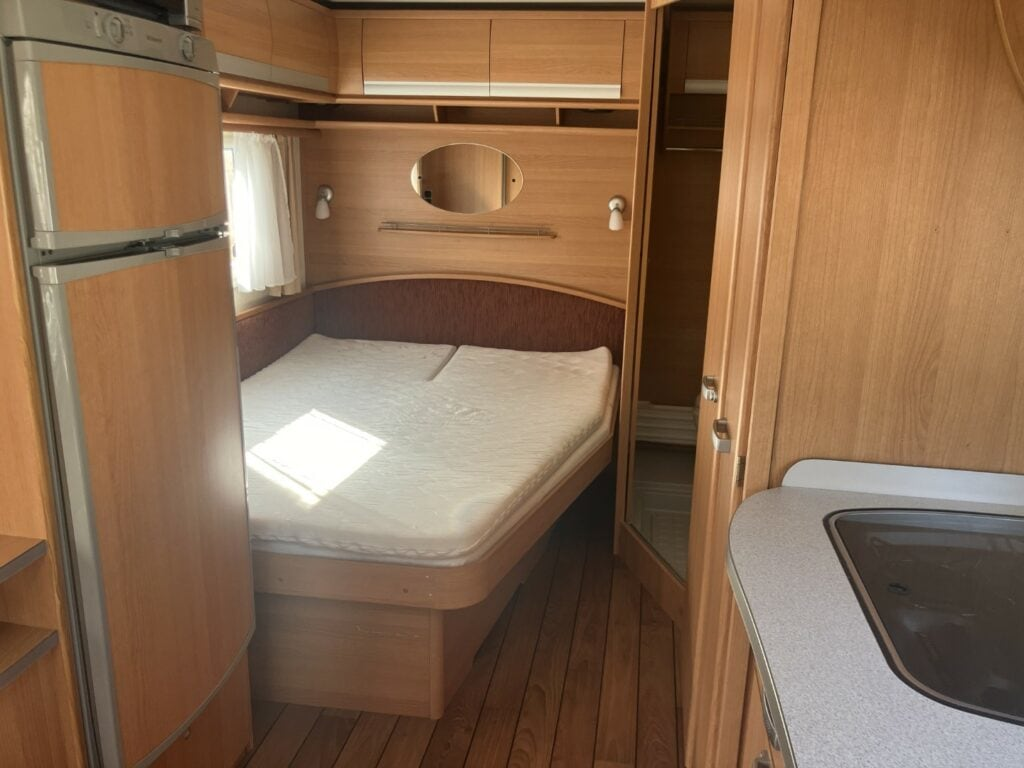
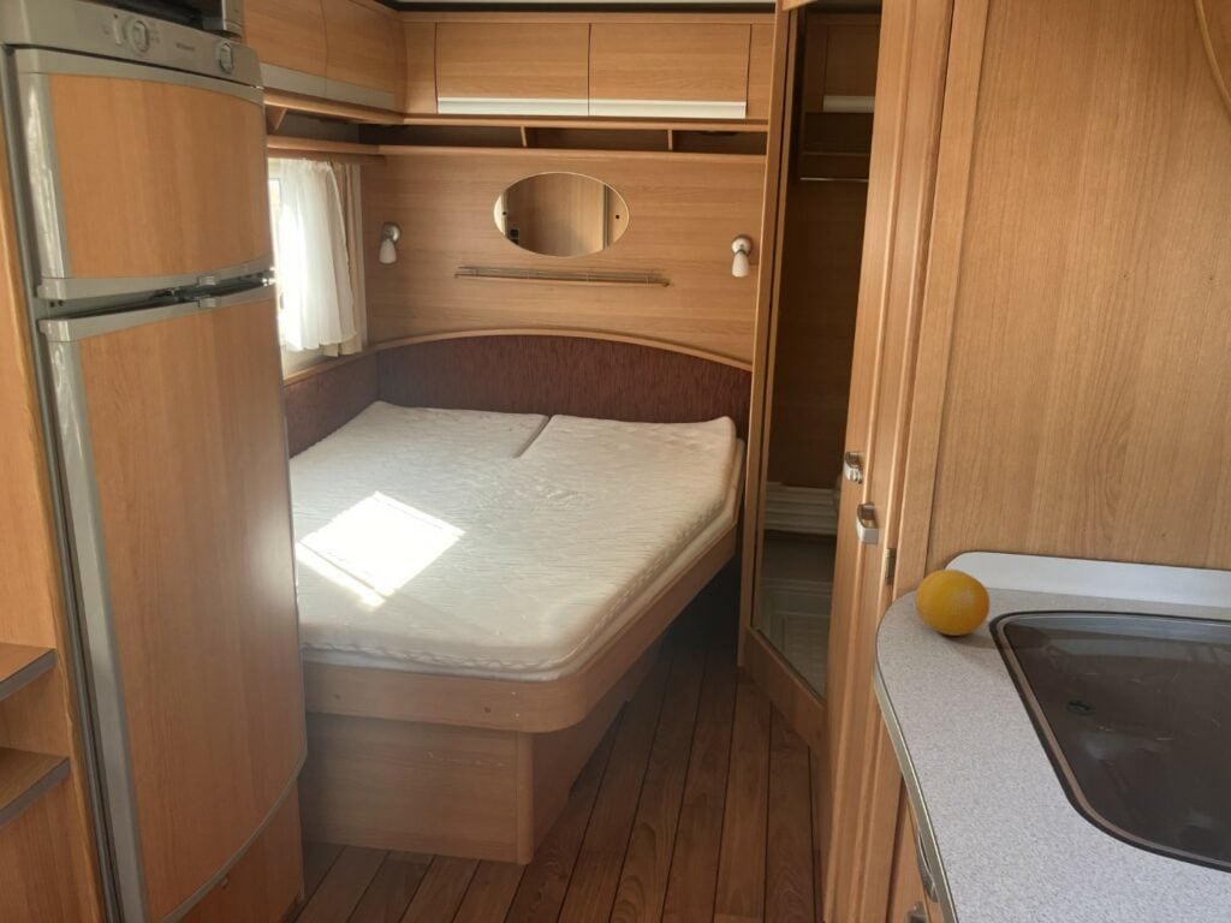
+ fruit (952, 601)
